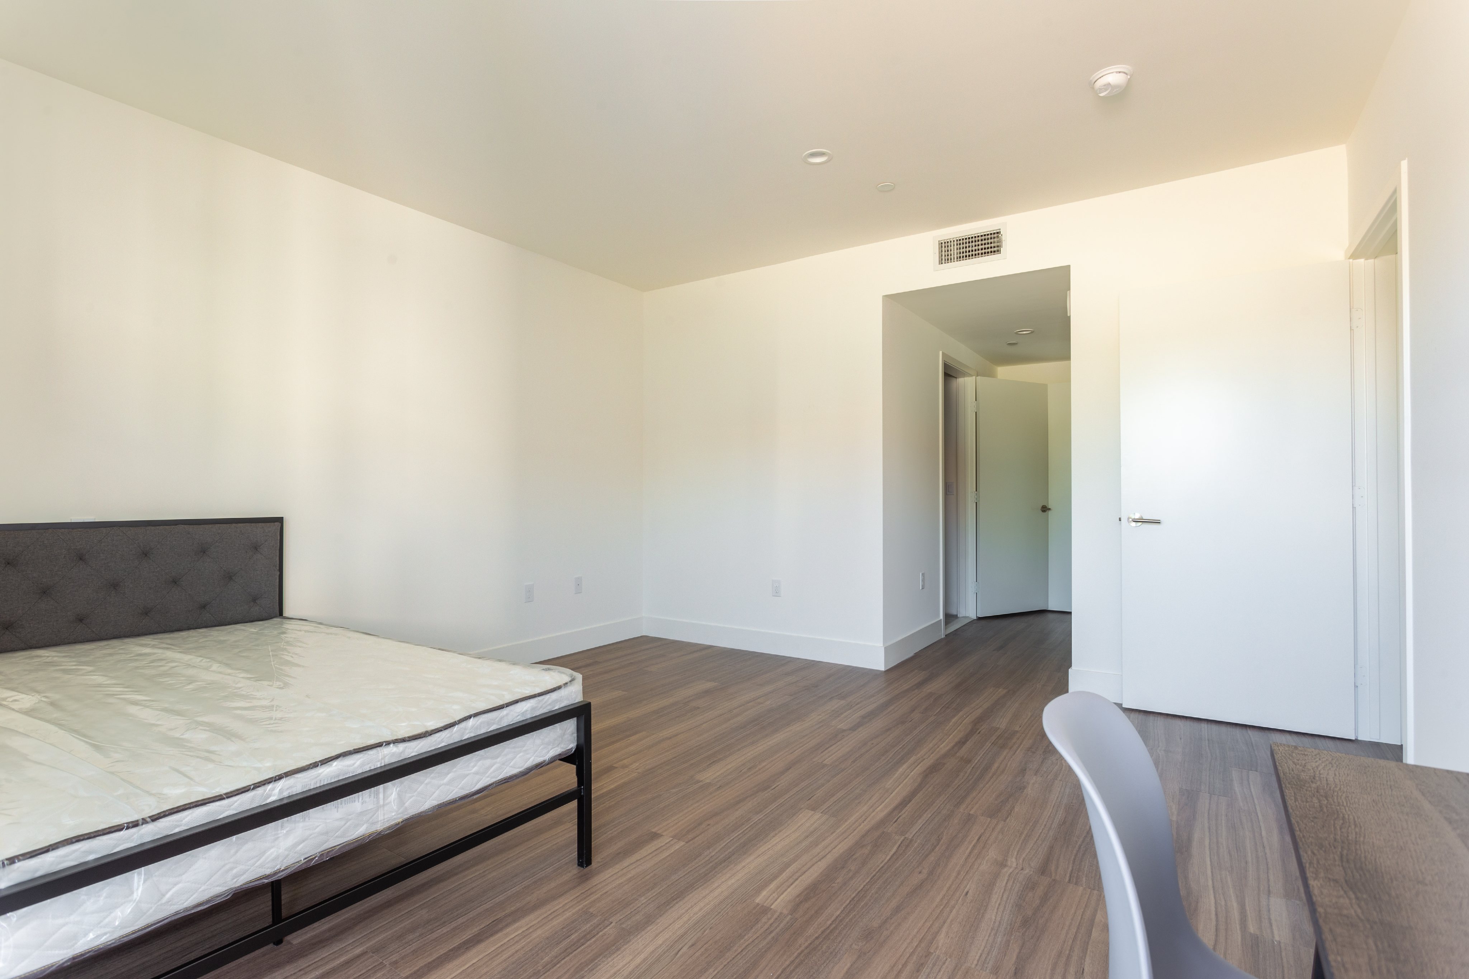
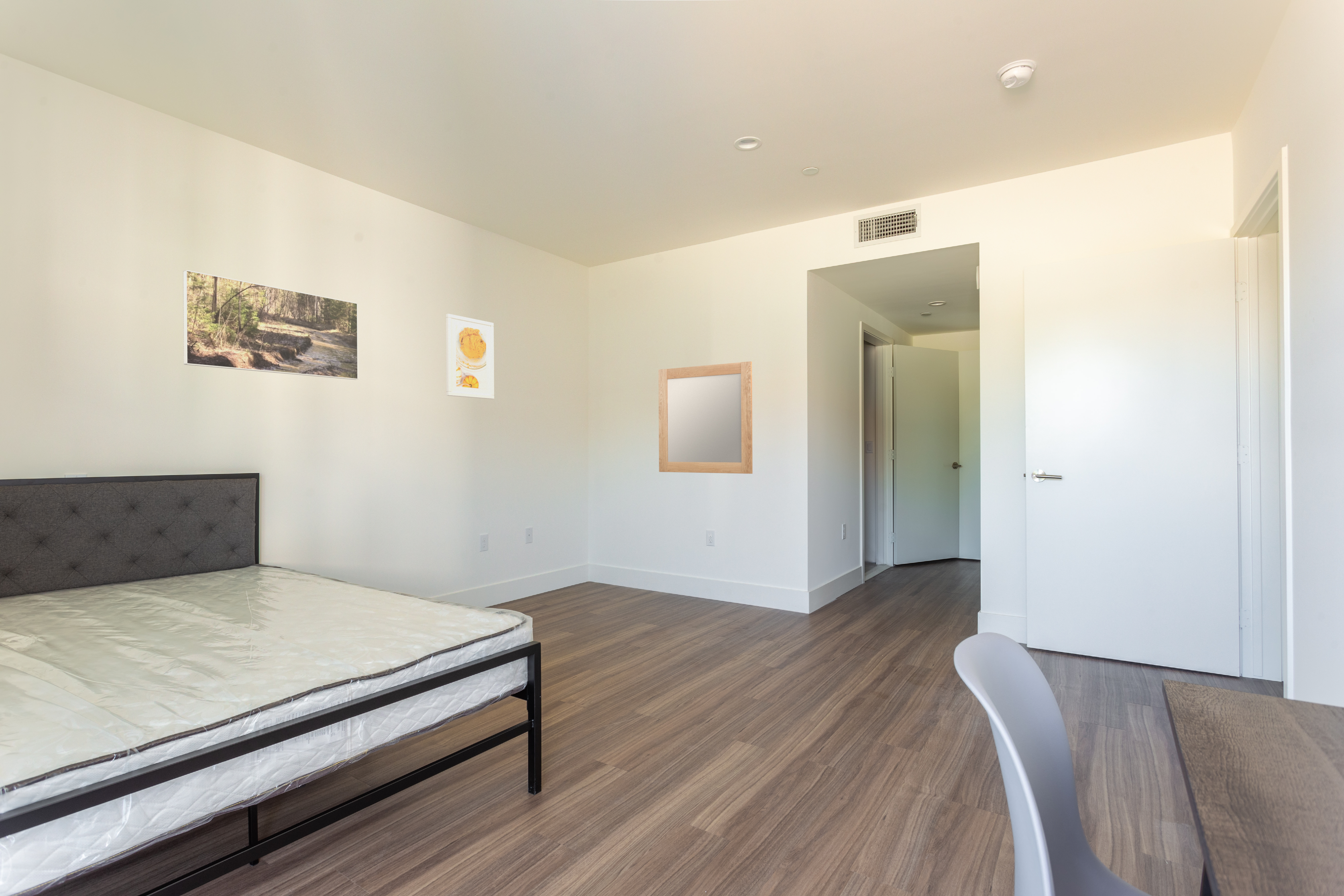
+ home mirror (703, 419)
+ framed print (471, 358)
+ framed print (279, 331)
